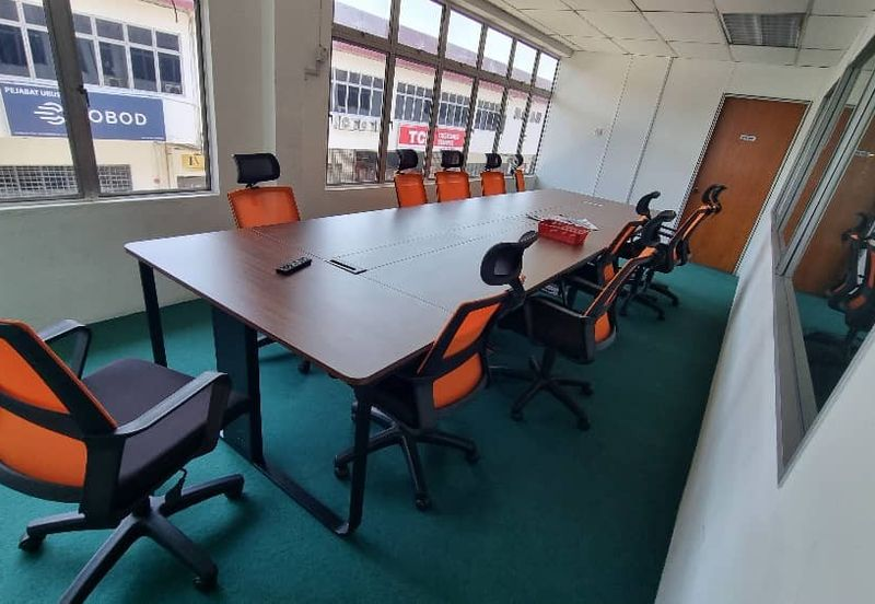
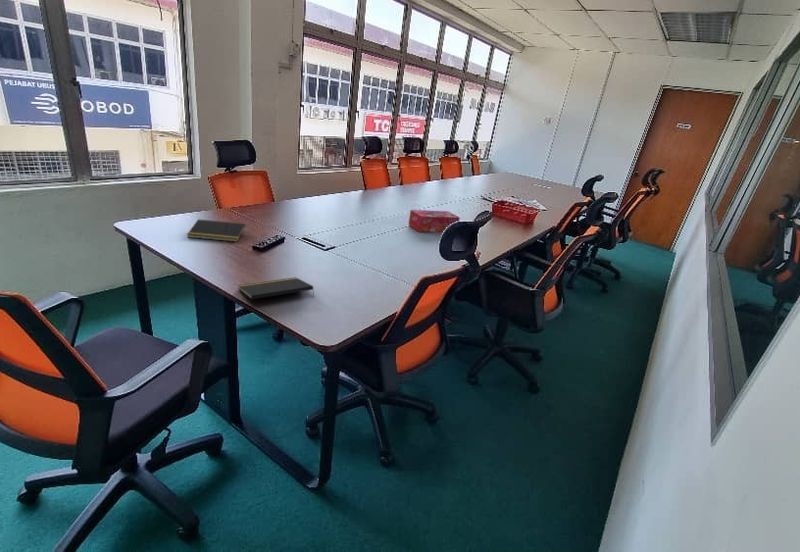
+ notepad (217, 230)
+ tissue box (433, 220)
+ notepad (275, 287)
